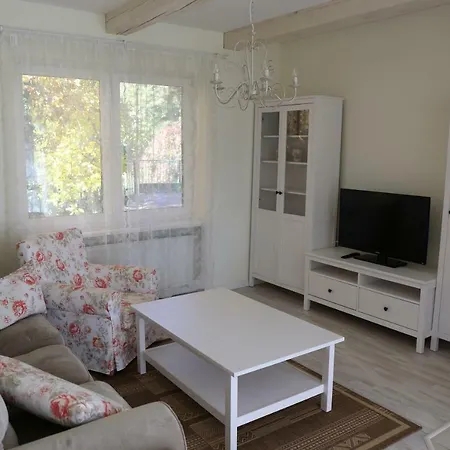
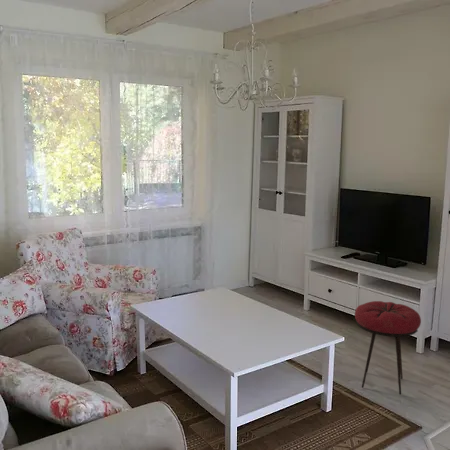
+ stool (385, 335)
